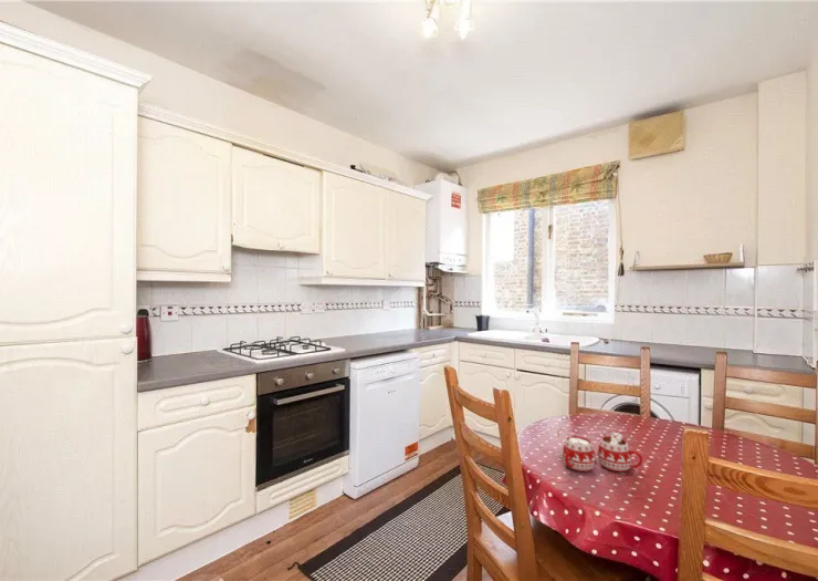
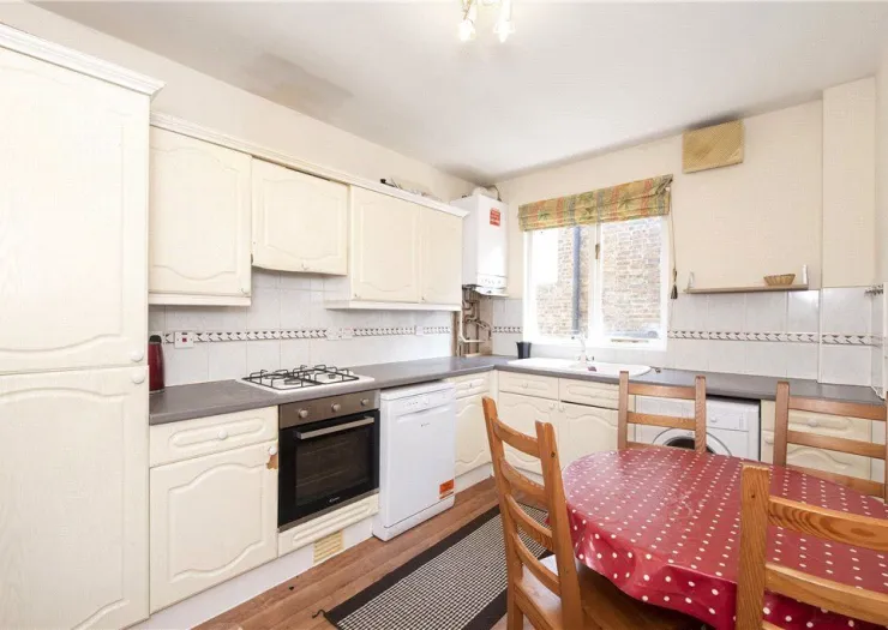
- mug (594, 452)
